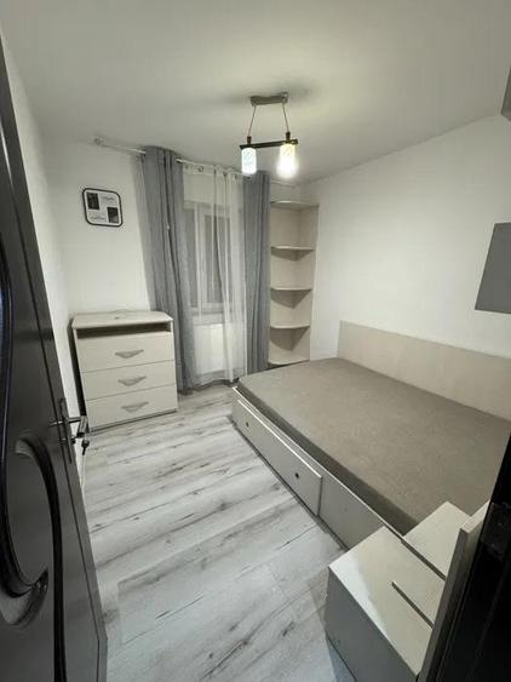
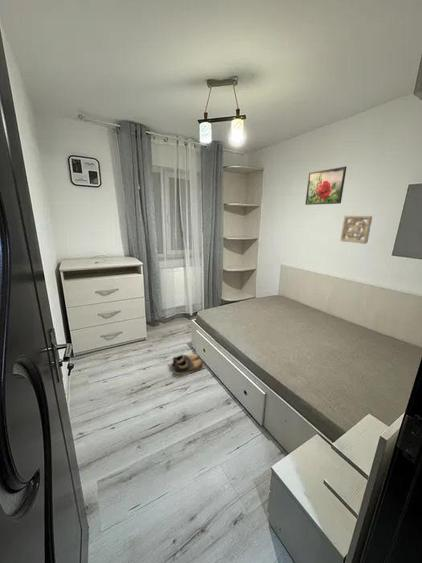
+ wall ornament (355, 228)
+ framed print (324, 187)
+ shoes (186, 361)
